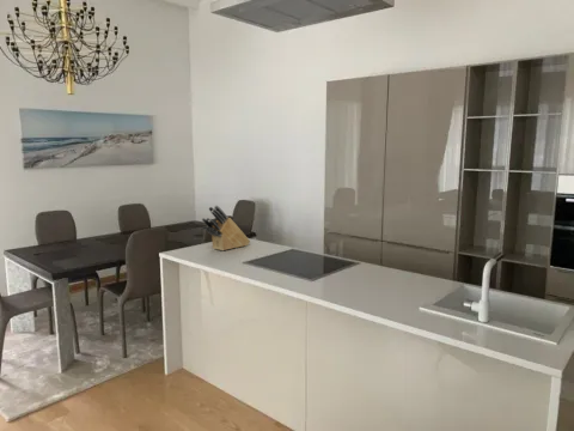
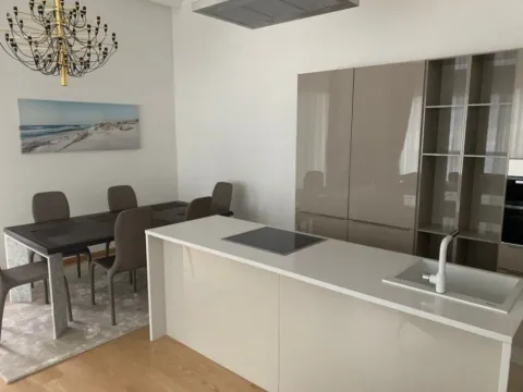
- knife block (226, 225)
